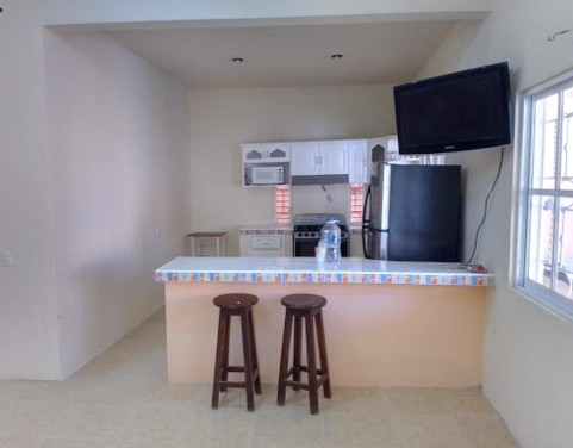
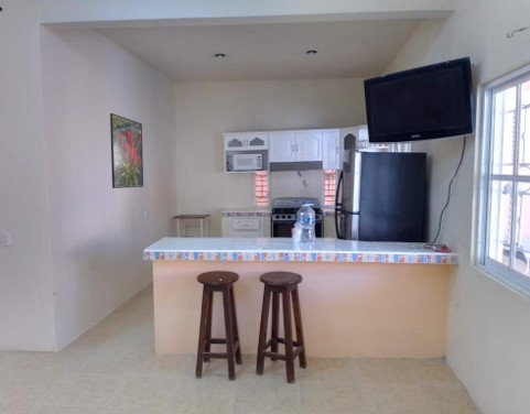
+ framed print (128, 153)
